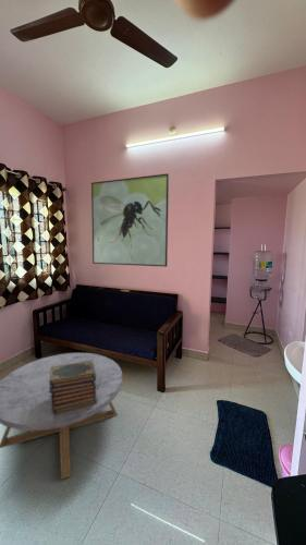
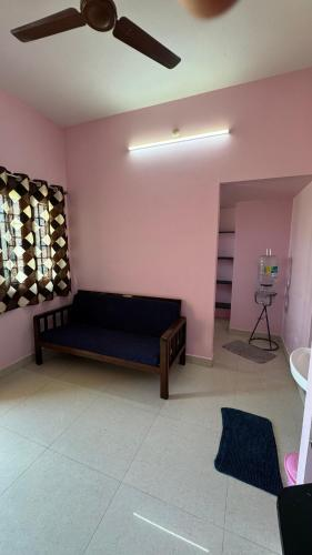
- coffee table (66, 411)
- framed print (127, 222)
- book stack (73, 385)
